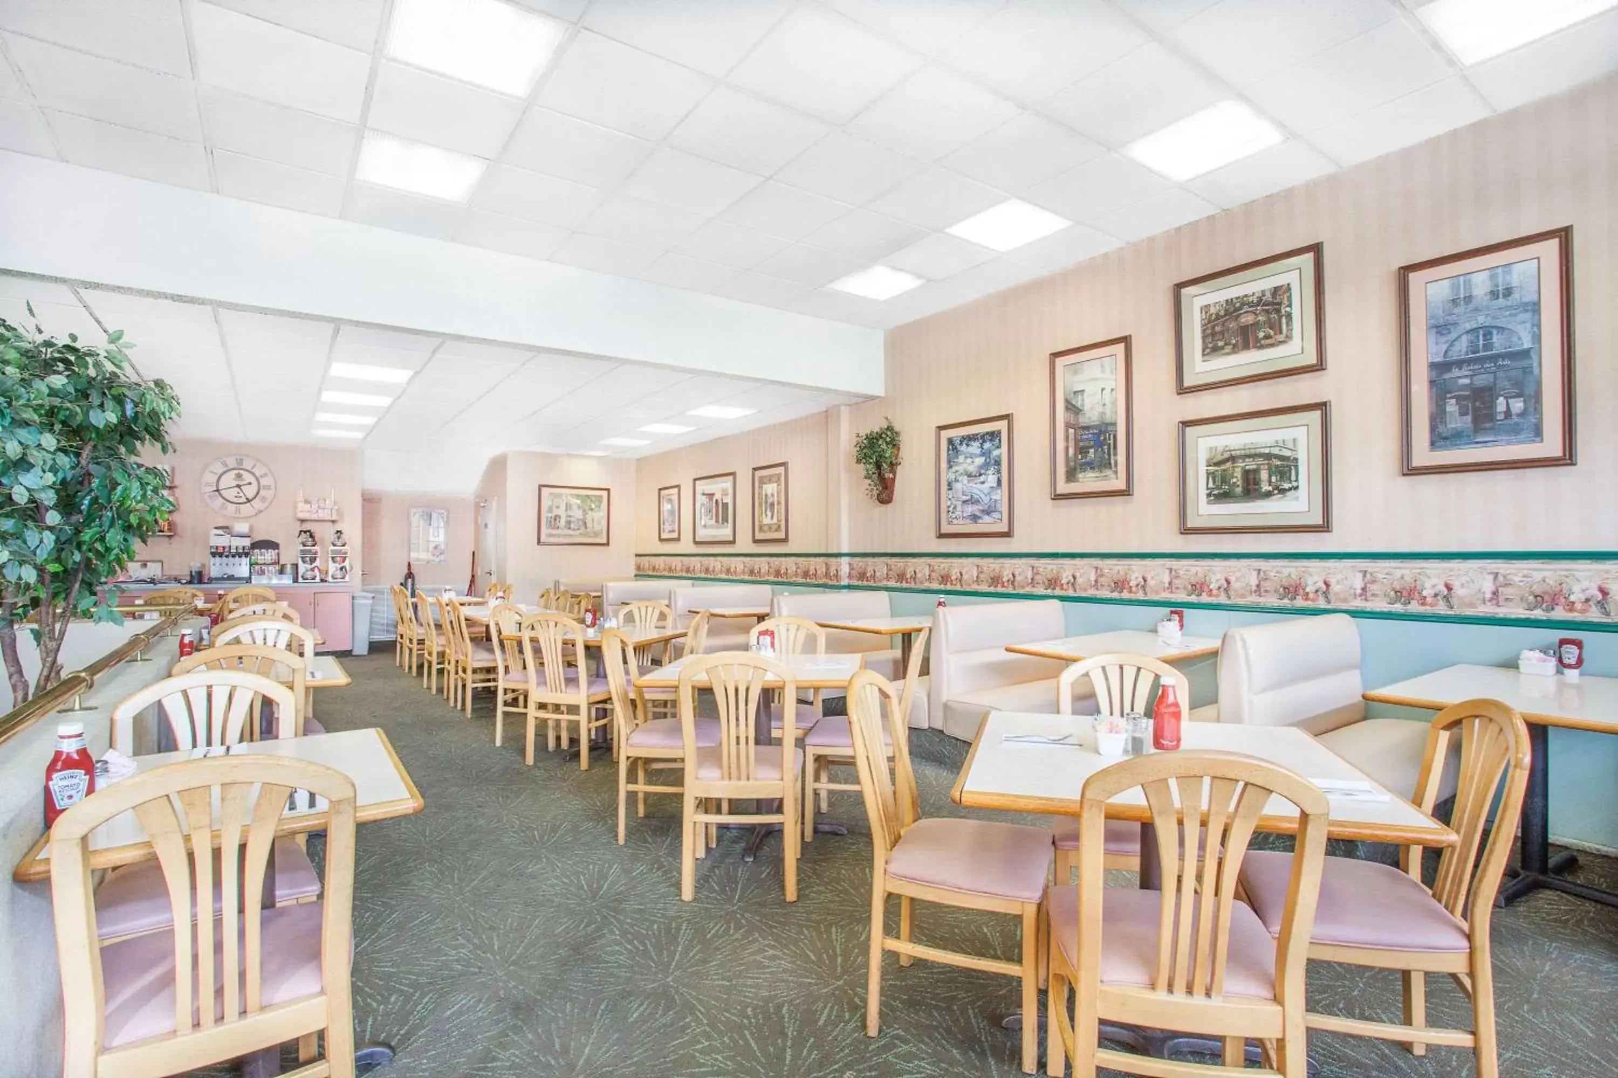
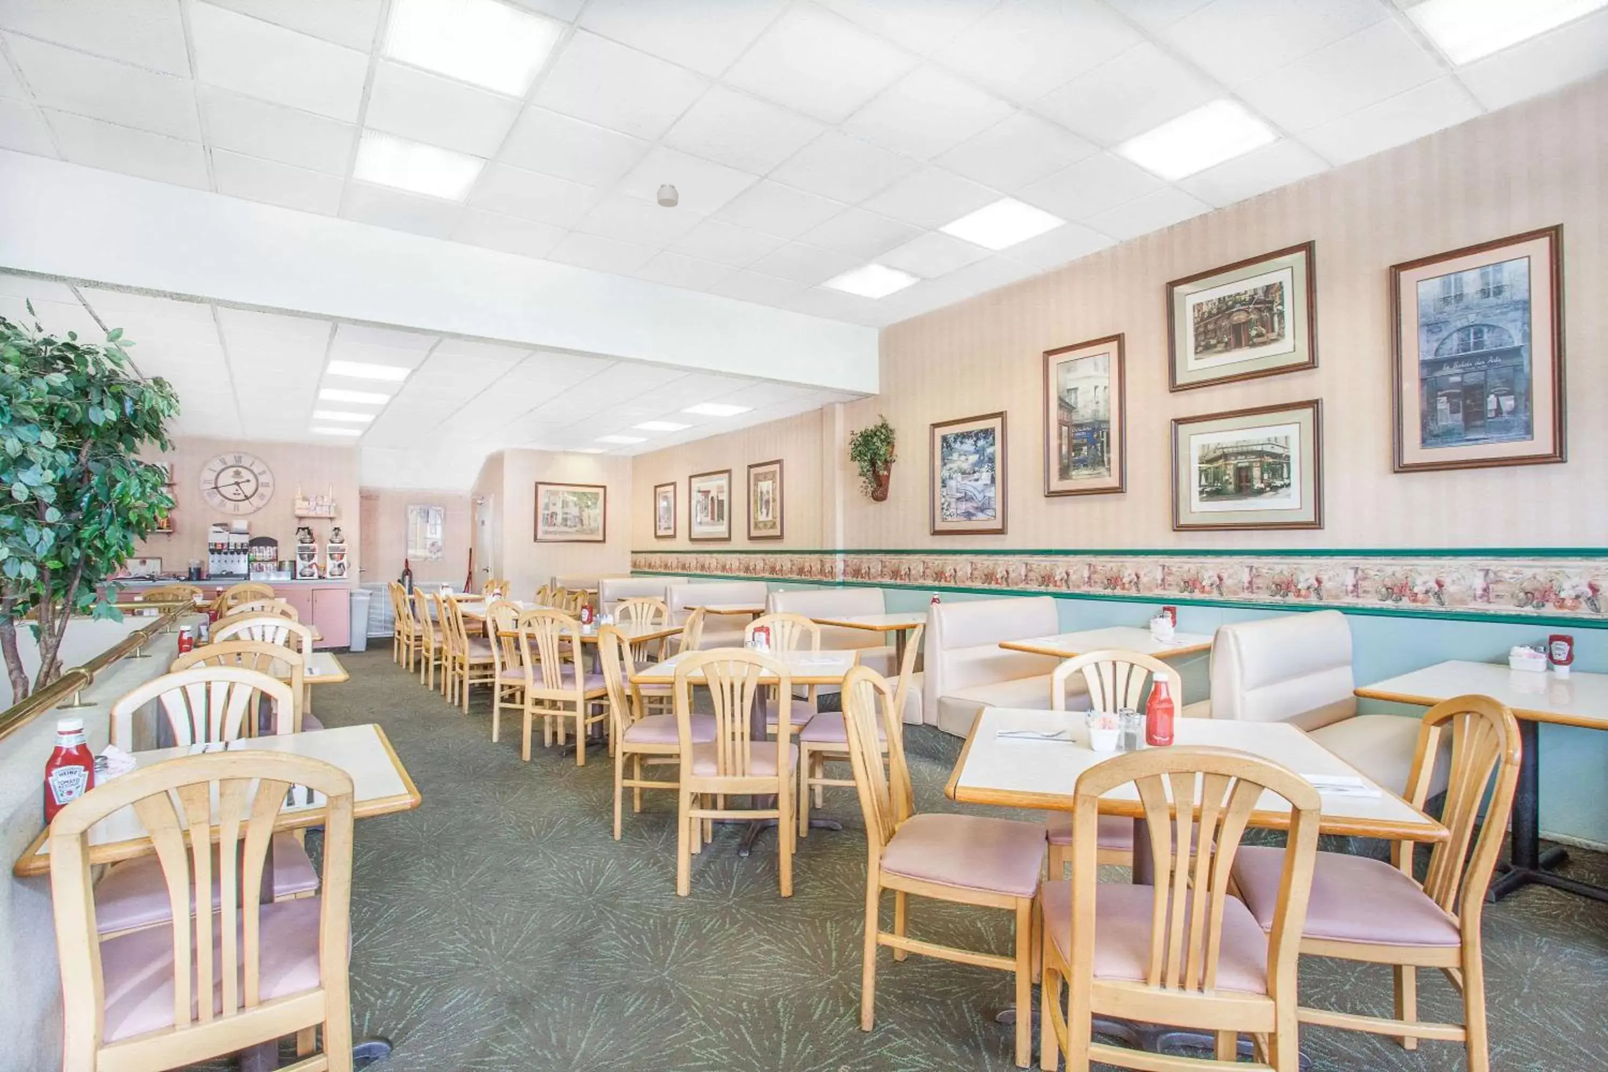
+ smoke detector (668, 195)
